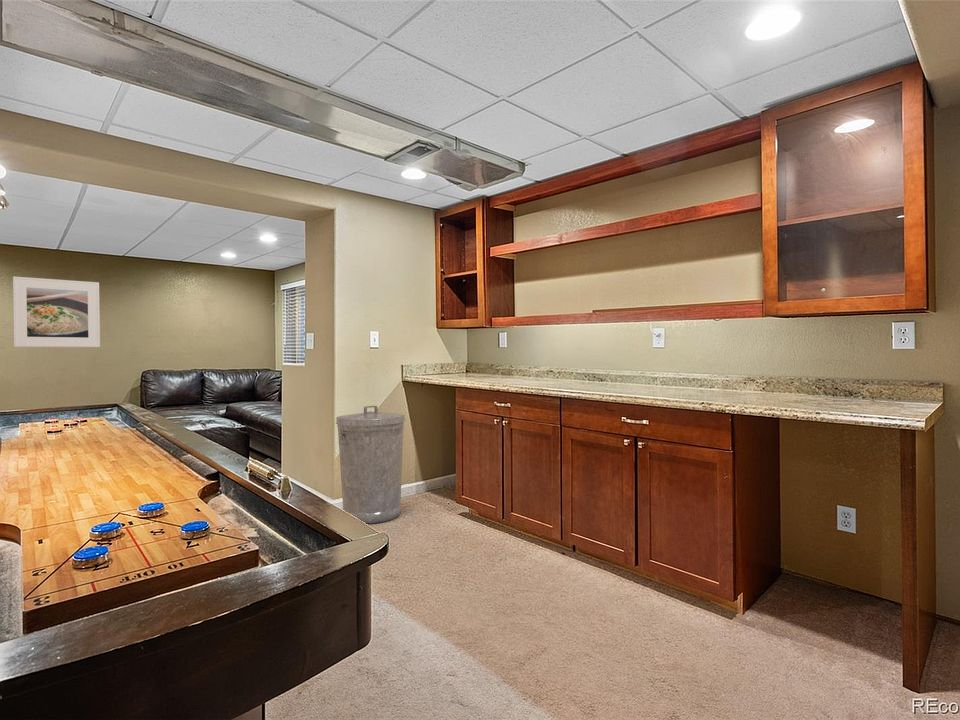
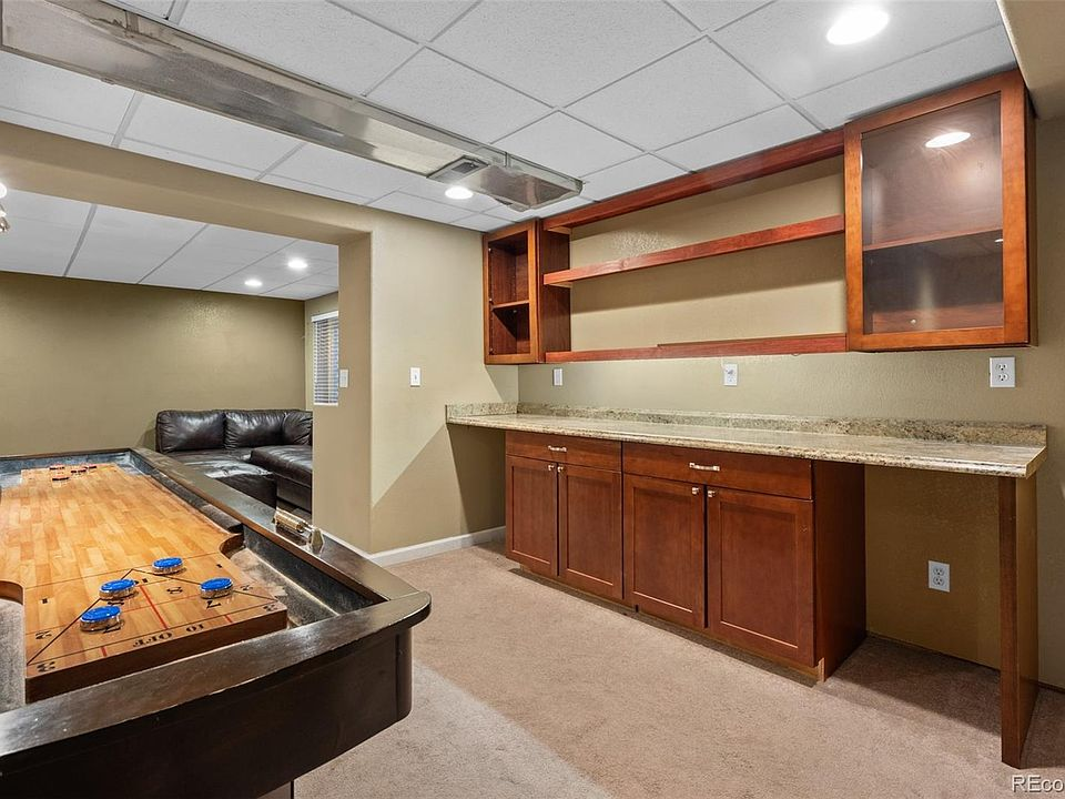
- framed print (58, 313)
- trash can (371, 460)
